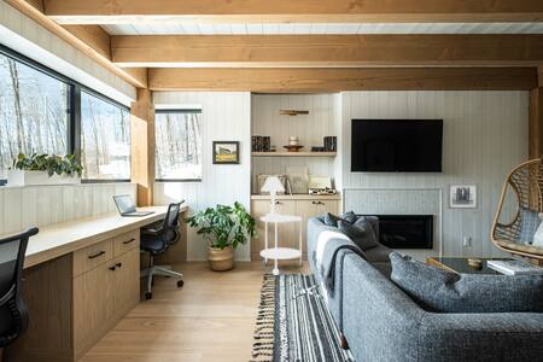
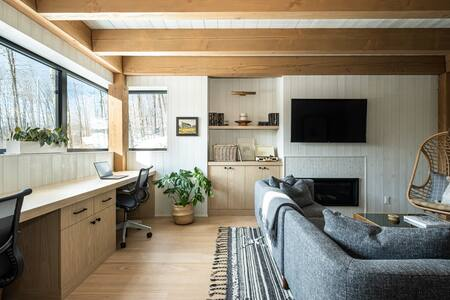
- side table (276, 243)
- lamp (273, 197)
- wall art (462, 195)
